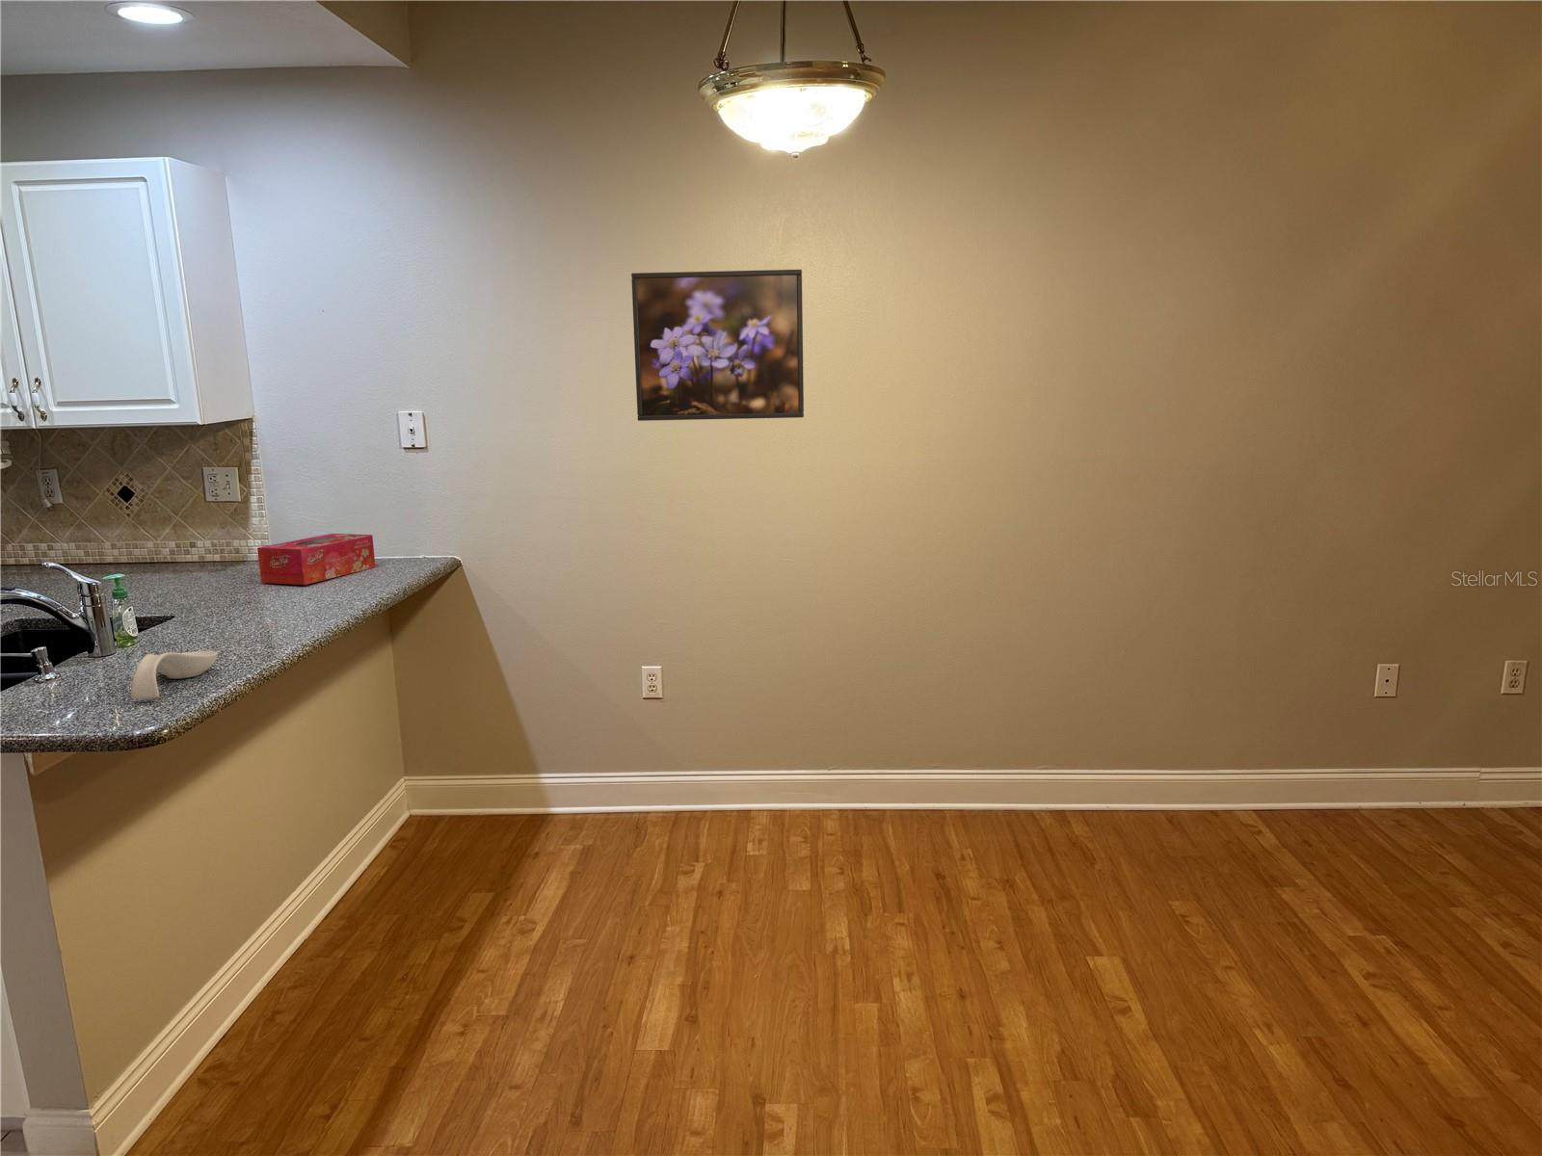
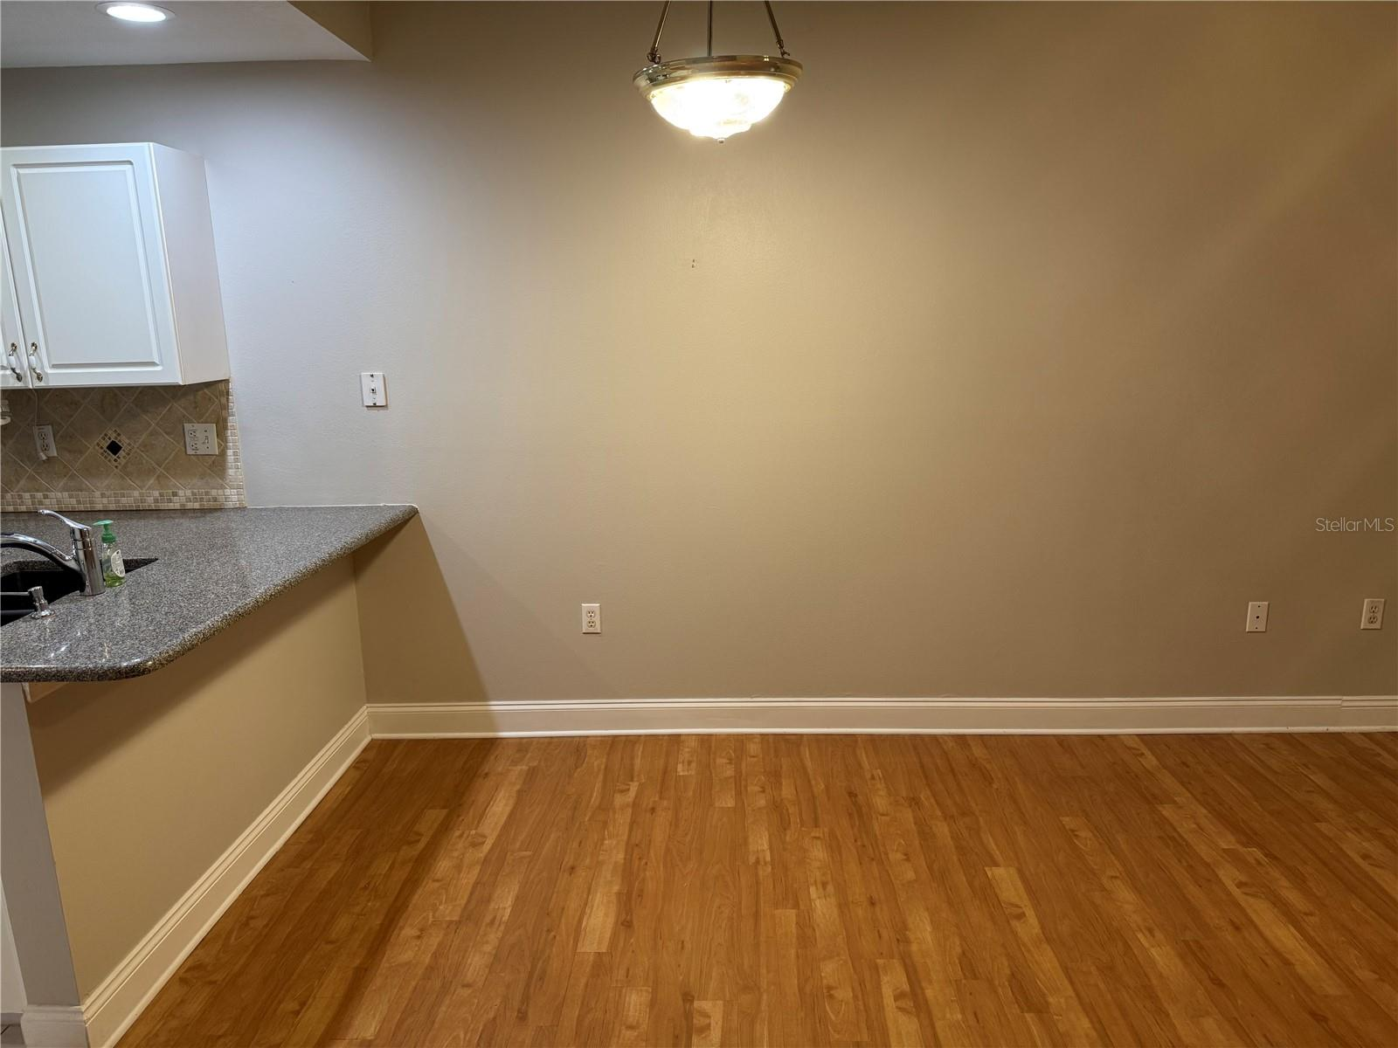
- tissue box (318, 557)
- spoon rest (171, 664)
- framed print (718, 346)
